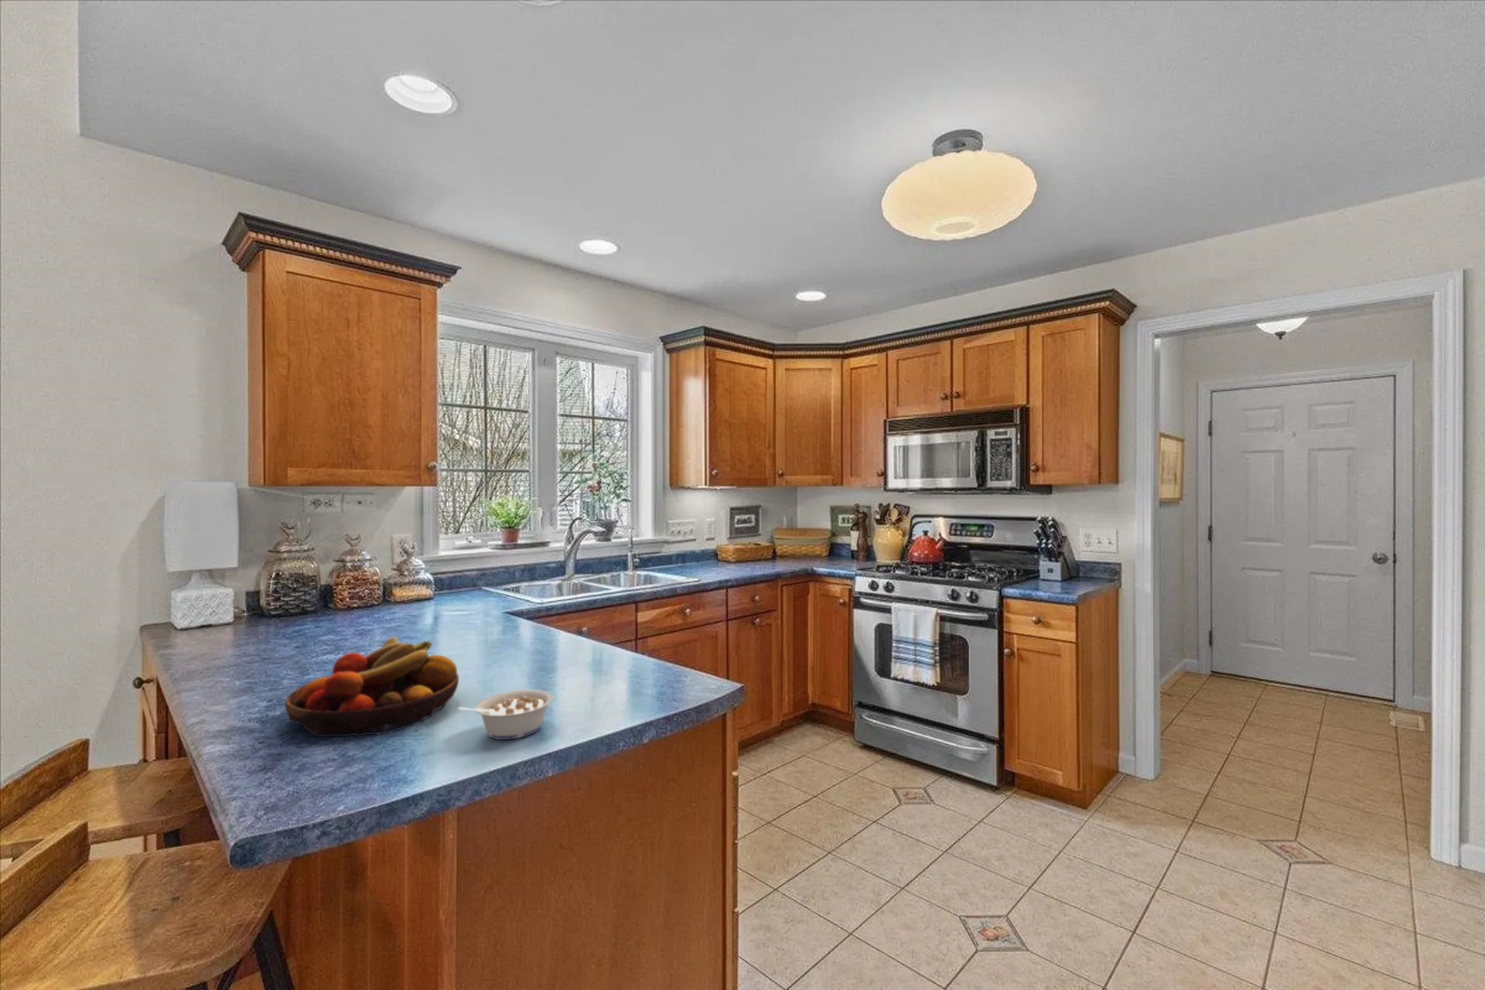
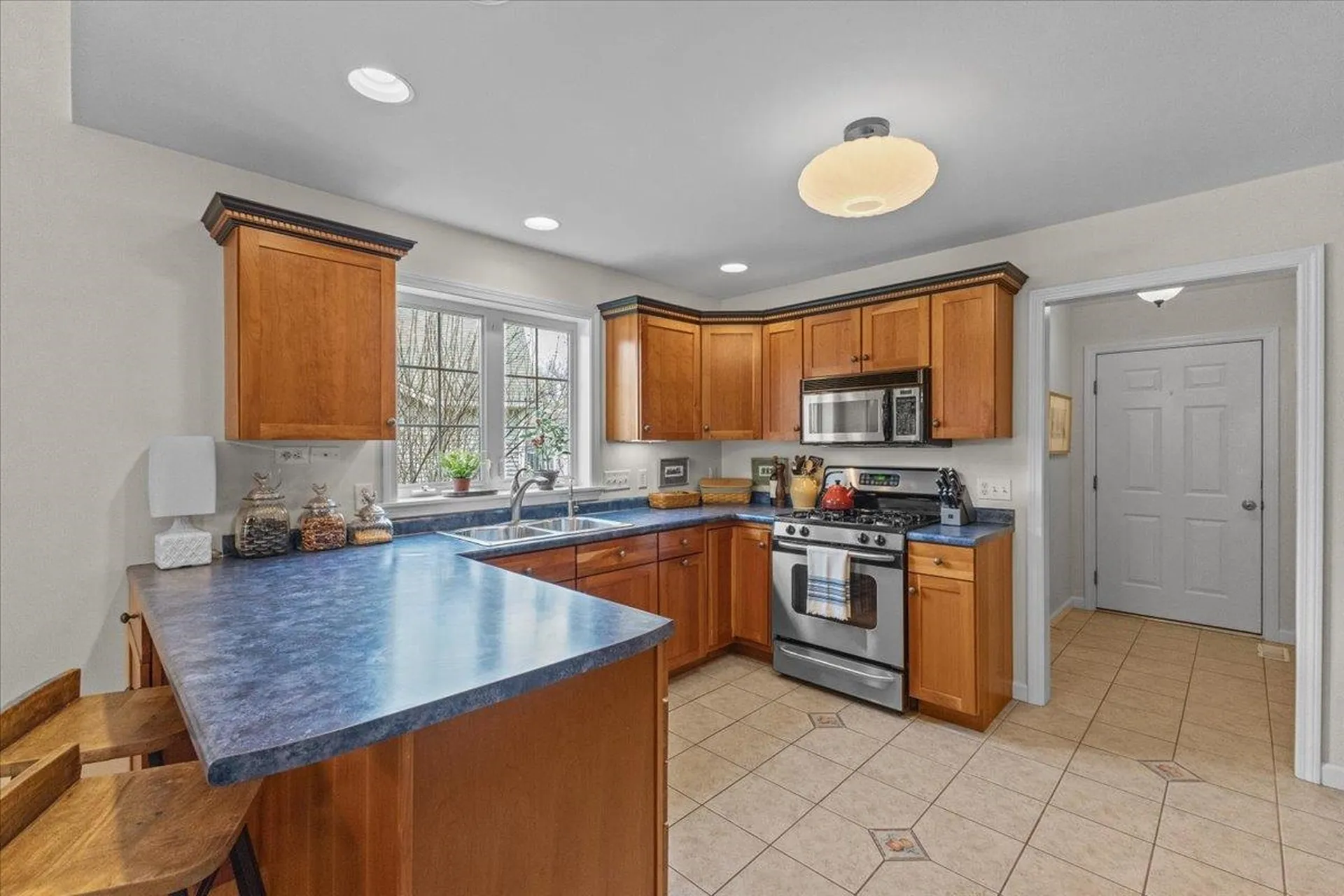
- legume (513, 713)
- fruit bowl (376, 680)
